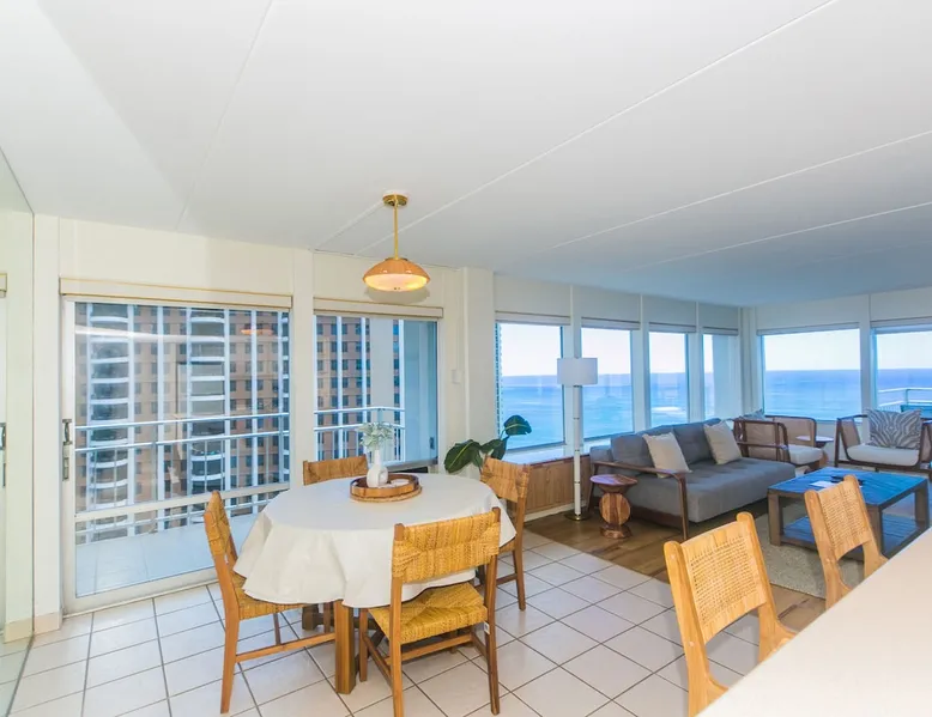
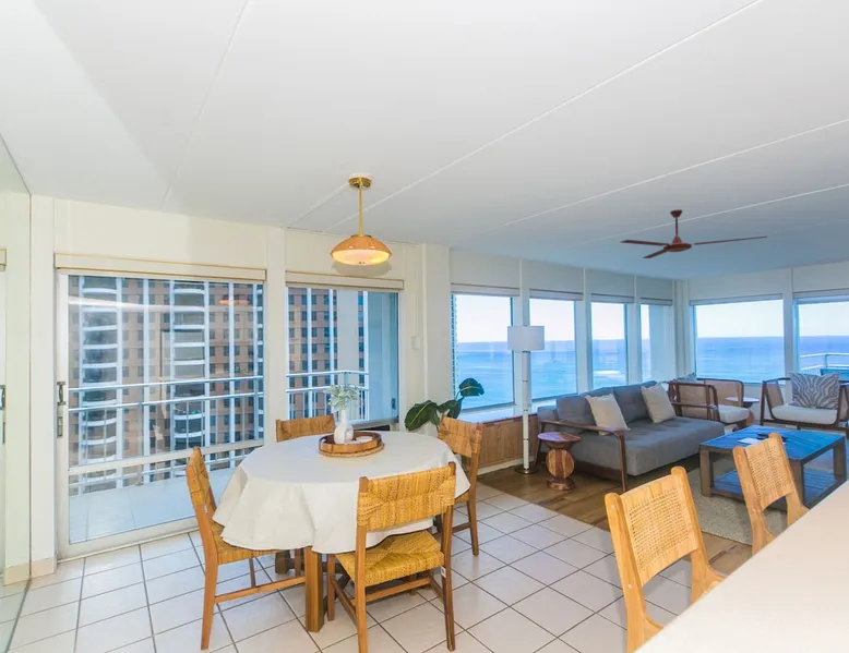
+ ceiling fan (694, 243)
